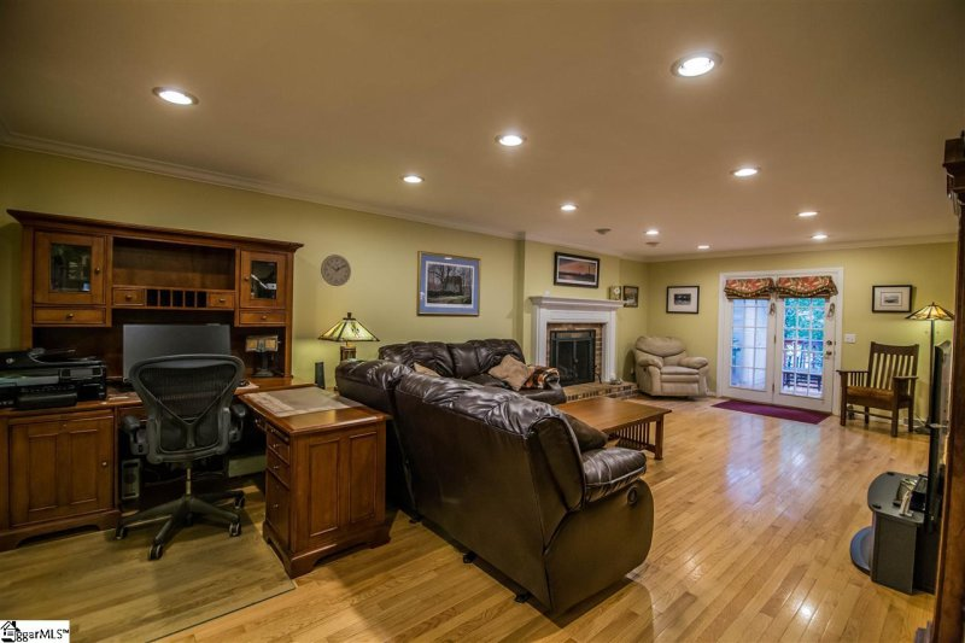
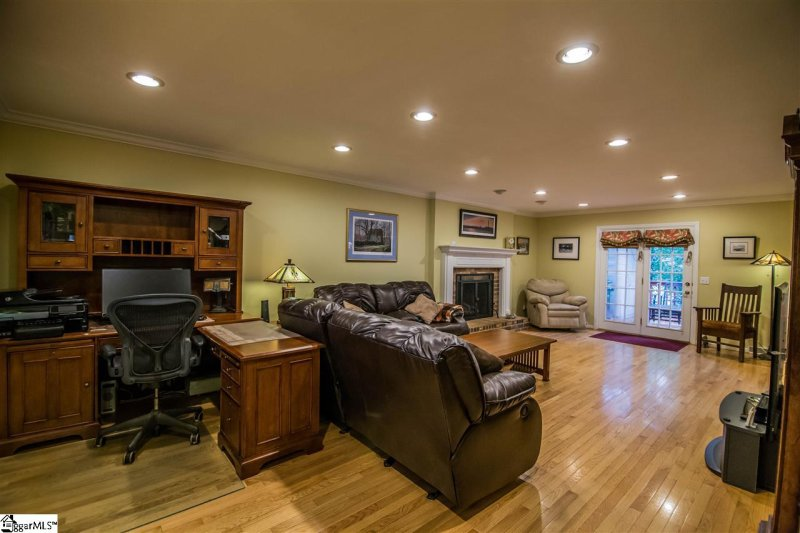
- wall clock (335, 270)
